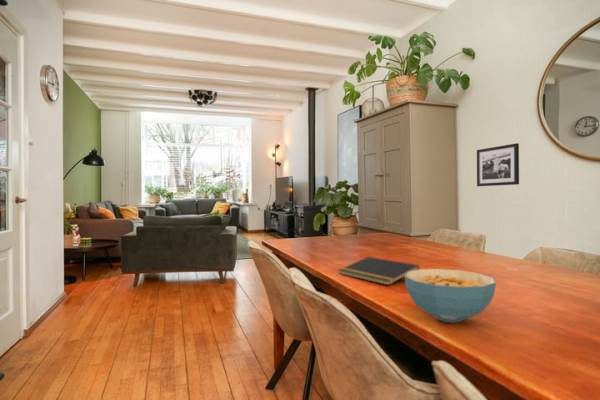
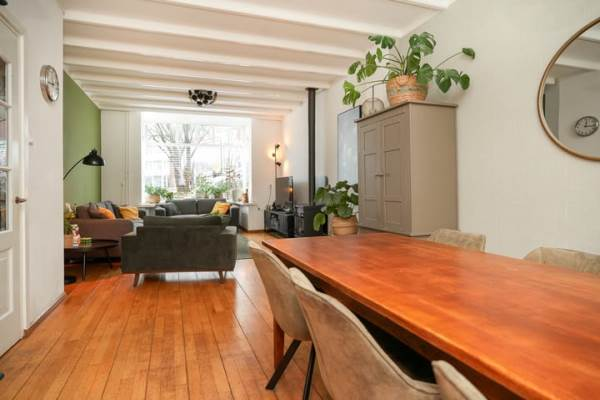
- cereal bowl (448, 297)
- picture frame (496, 166)
- notepad (377, 269)
